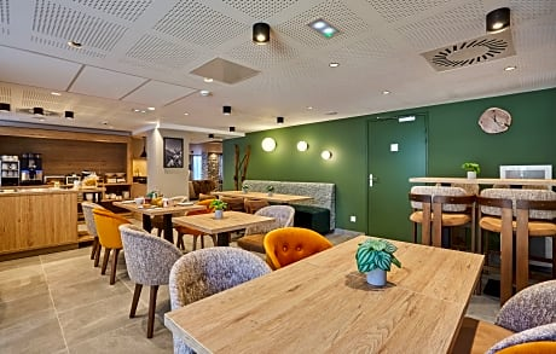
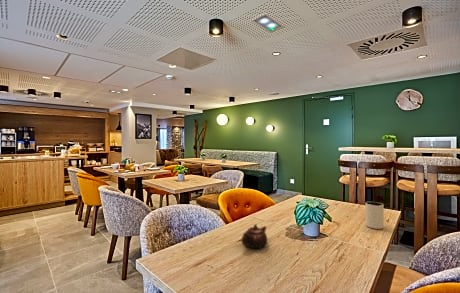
+ pitcher (373, 214)
+ teapot (254, 234)
